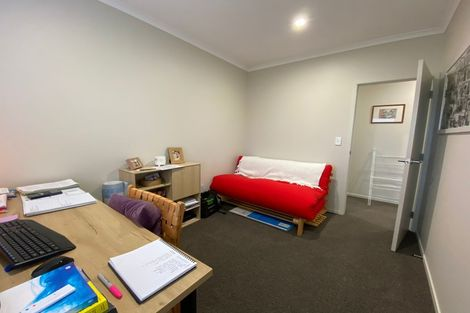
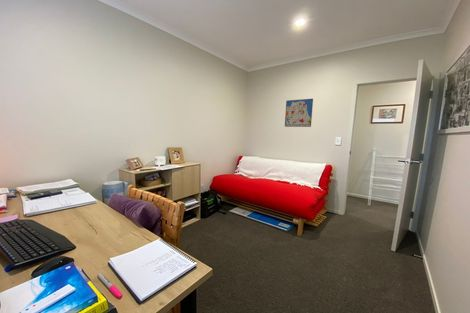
+ wall art (298, 113)
